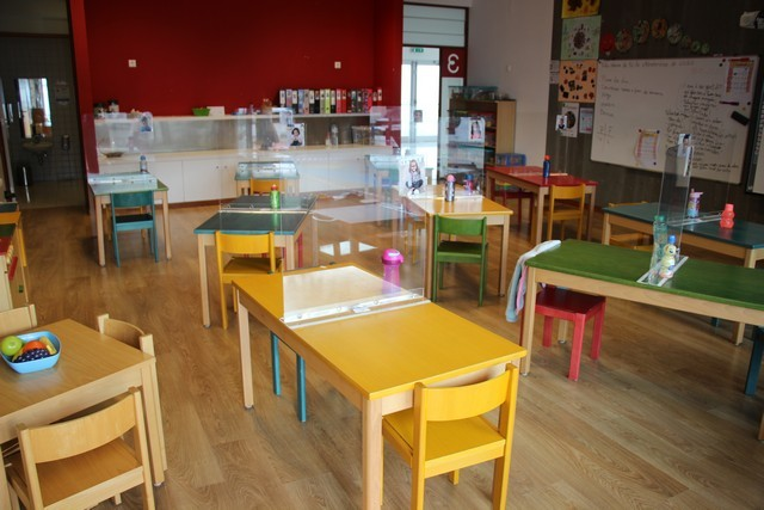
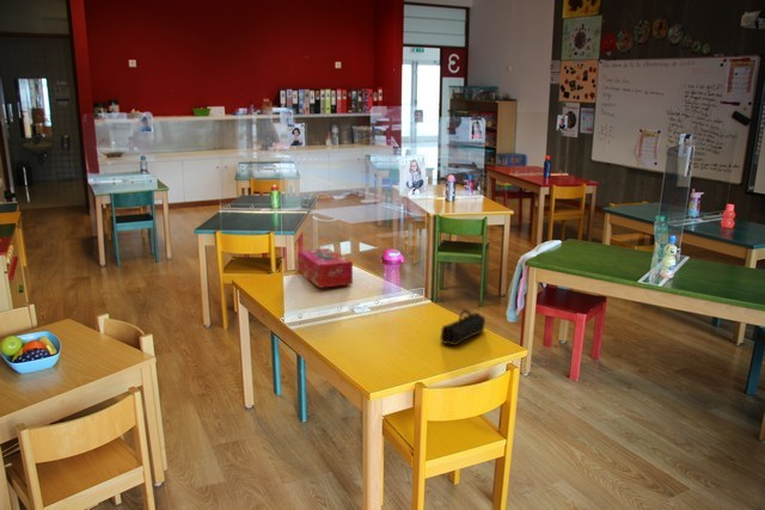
+ pencil case (463, 324)
+ tissue box (324, 266)
